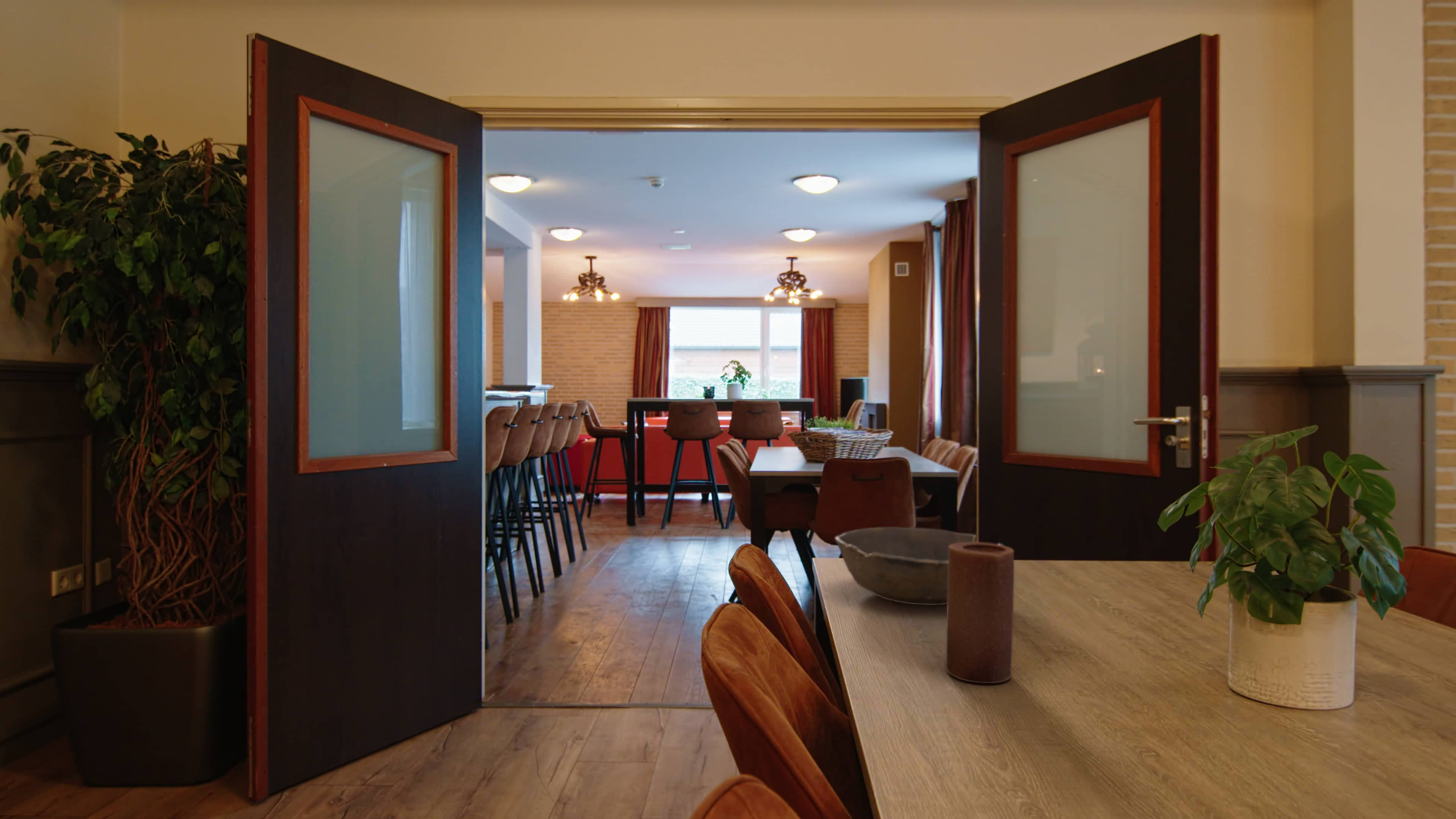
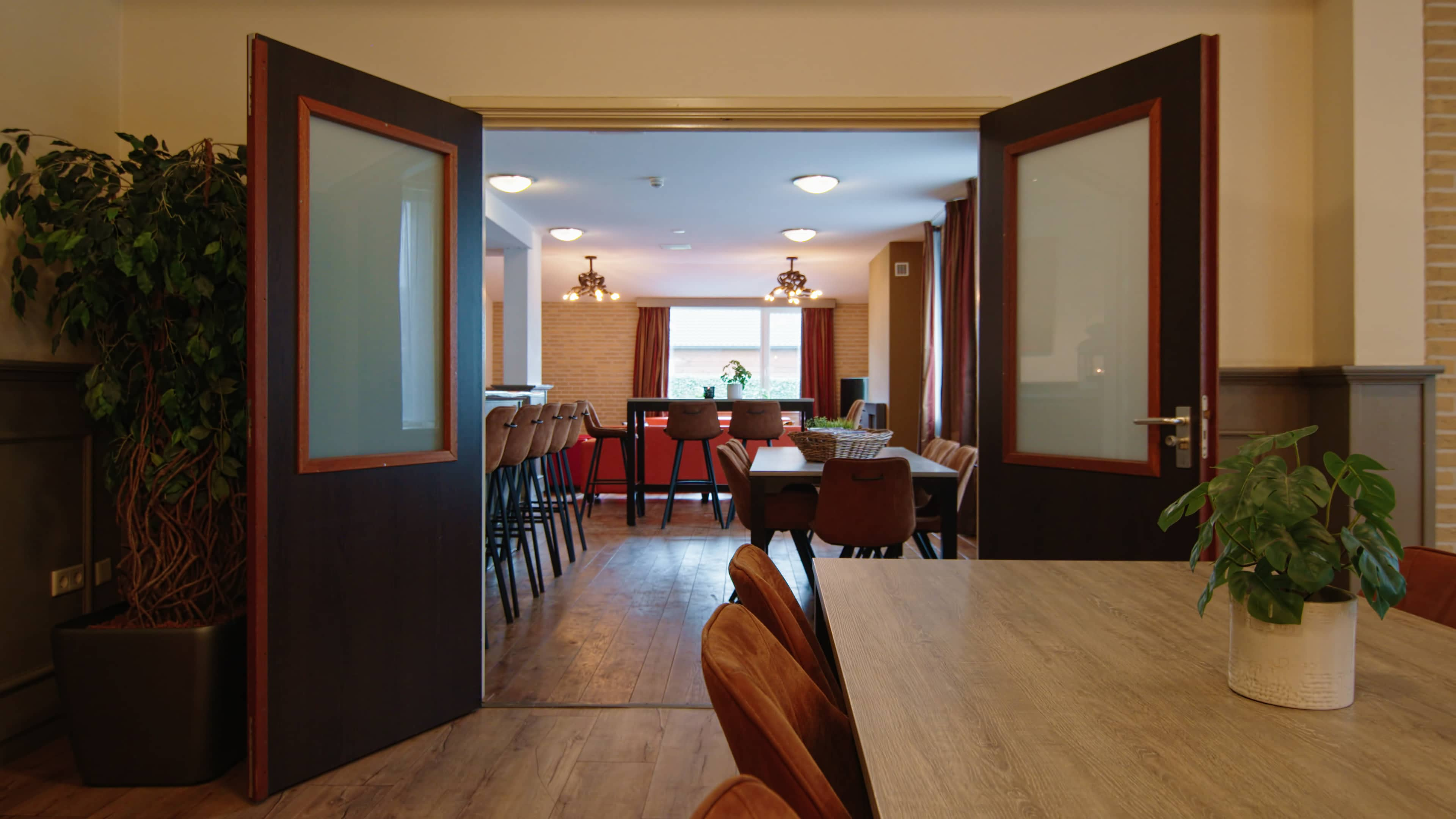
- candle (979, 610)
- bowl (917, 566)
